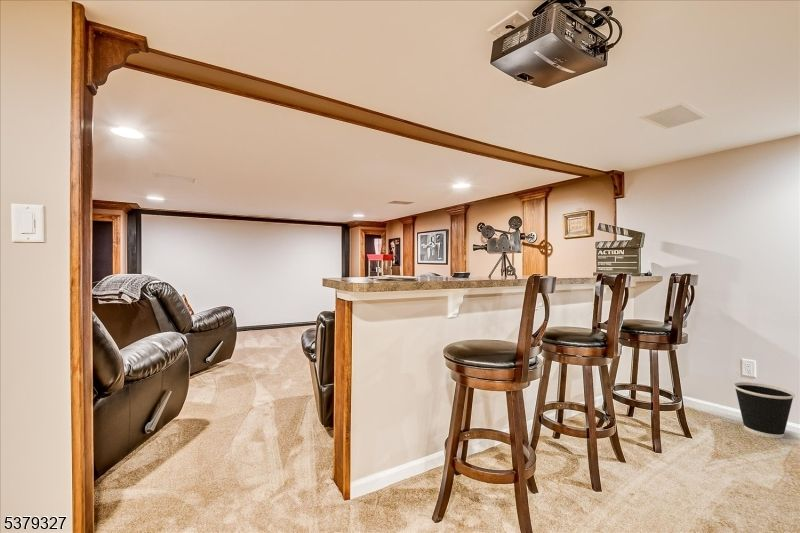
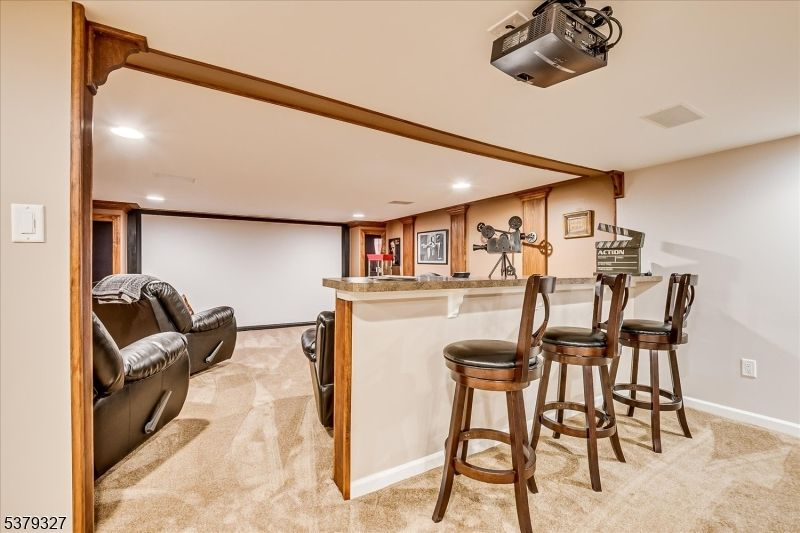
- wastebasket (763, 410)
